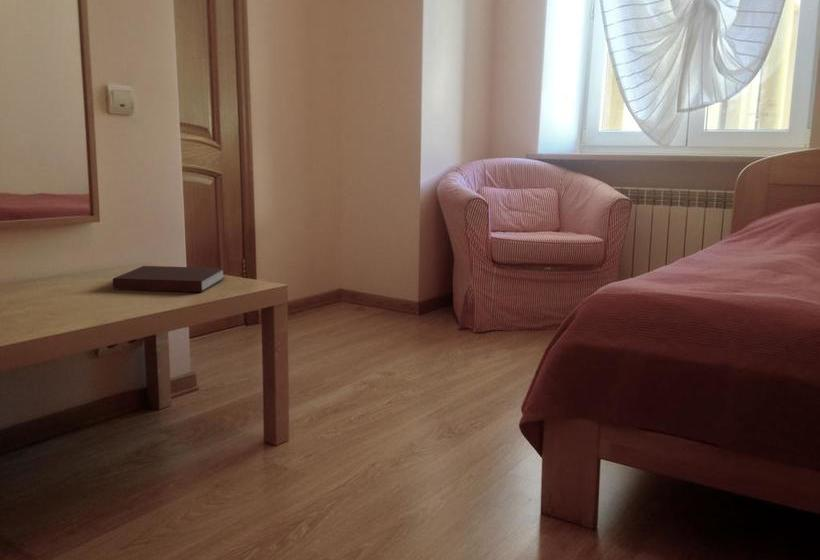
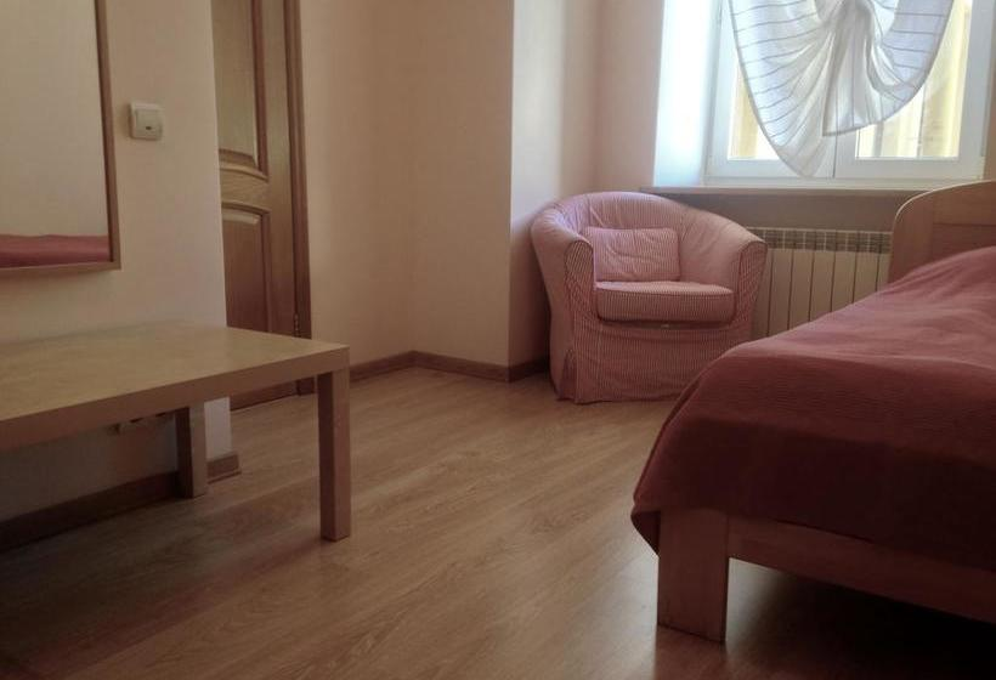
- notebook (171, 278)
